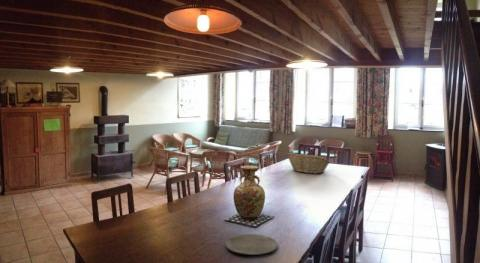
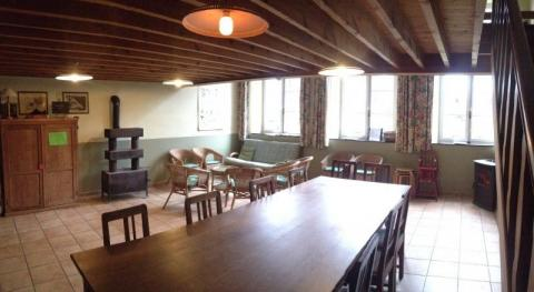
- plate (251, 244)
- fruit basket (307, 161)
- vase (249, 192)
